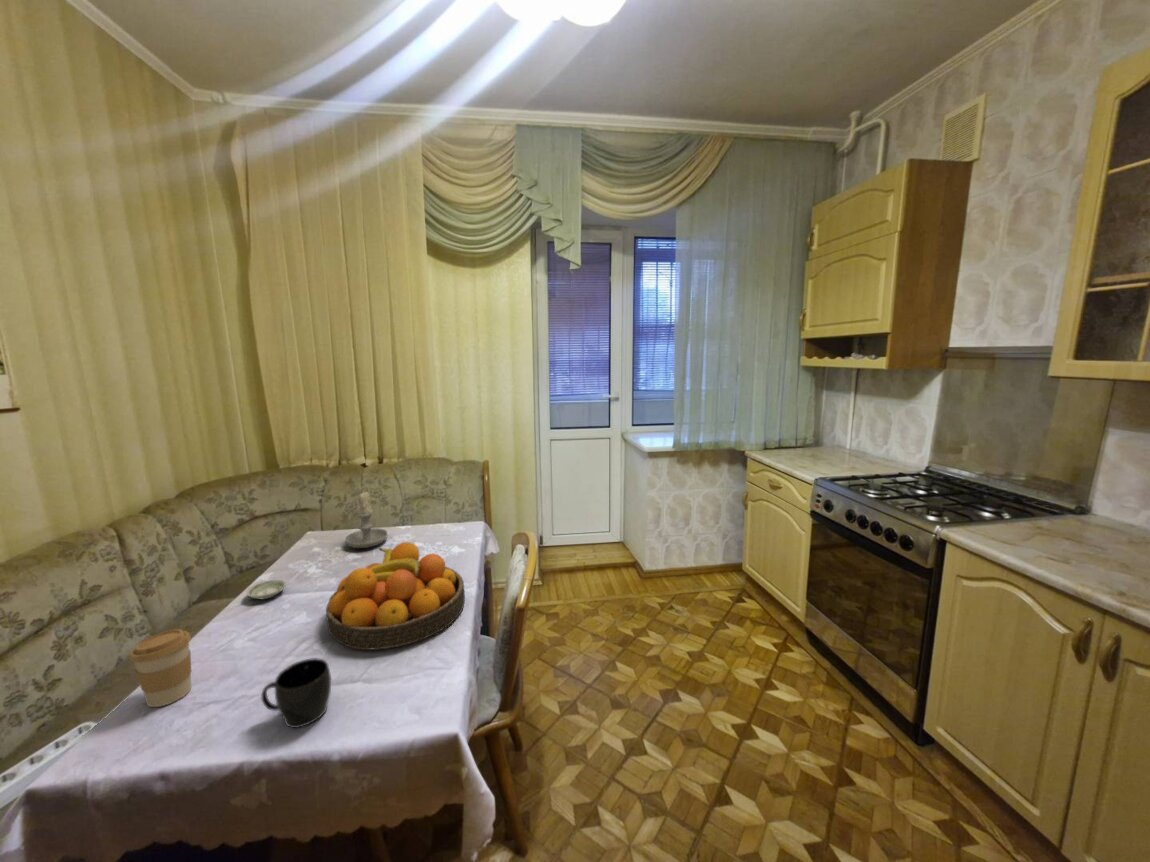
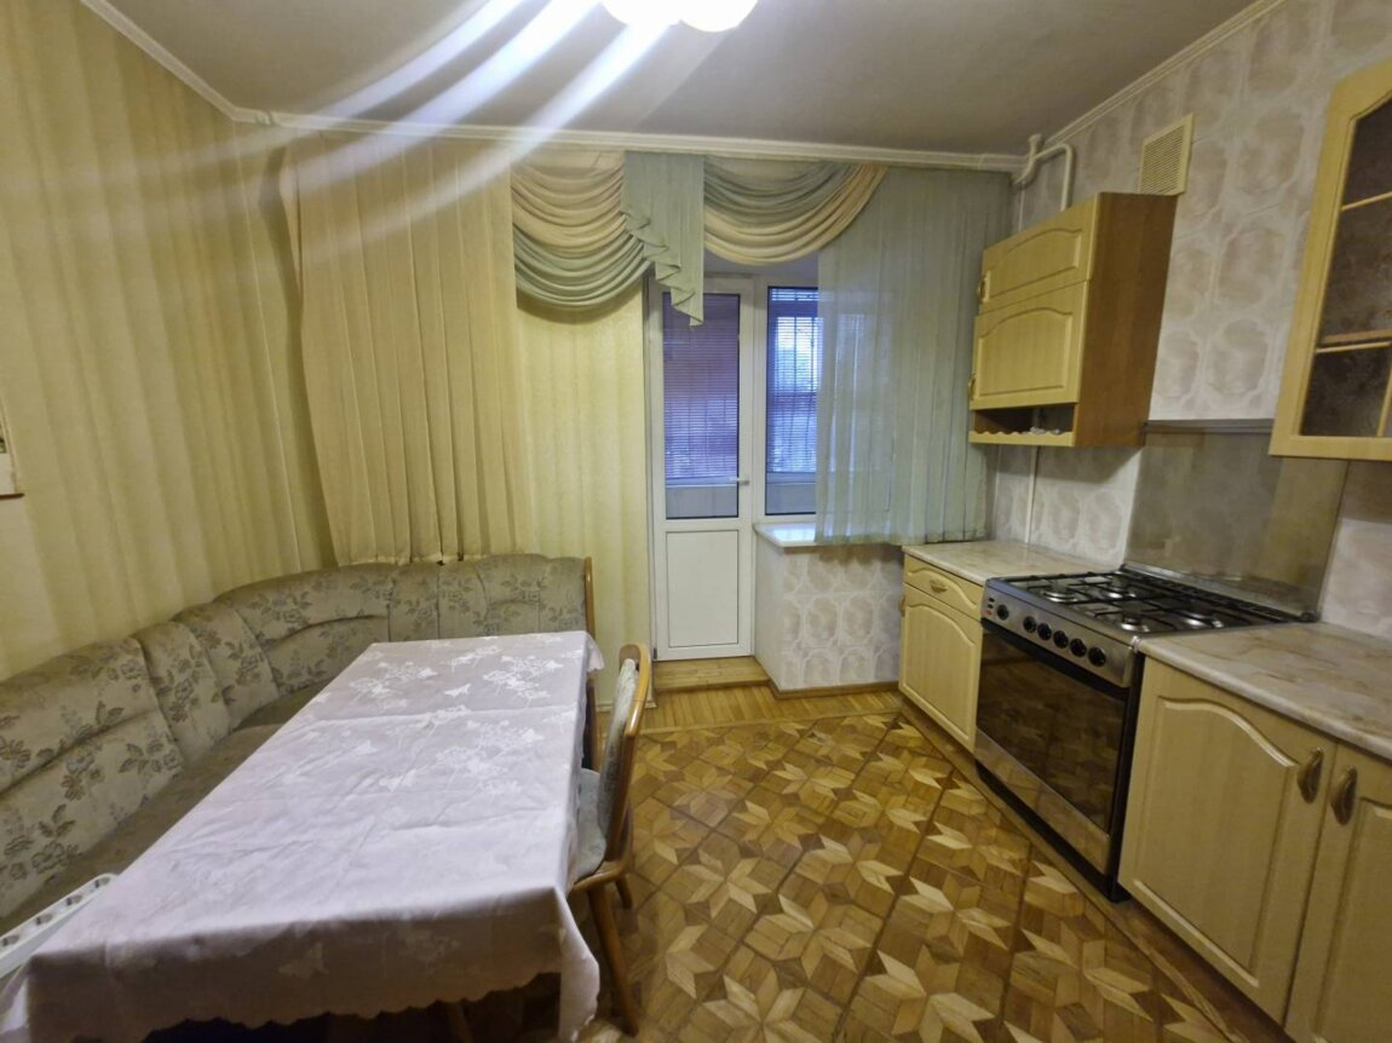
- candle (364, 517)
- fruit bowl (397, 583)
- saucer (267, 591)
- mug (297, 693)
- coffee cup (164, 666)
